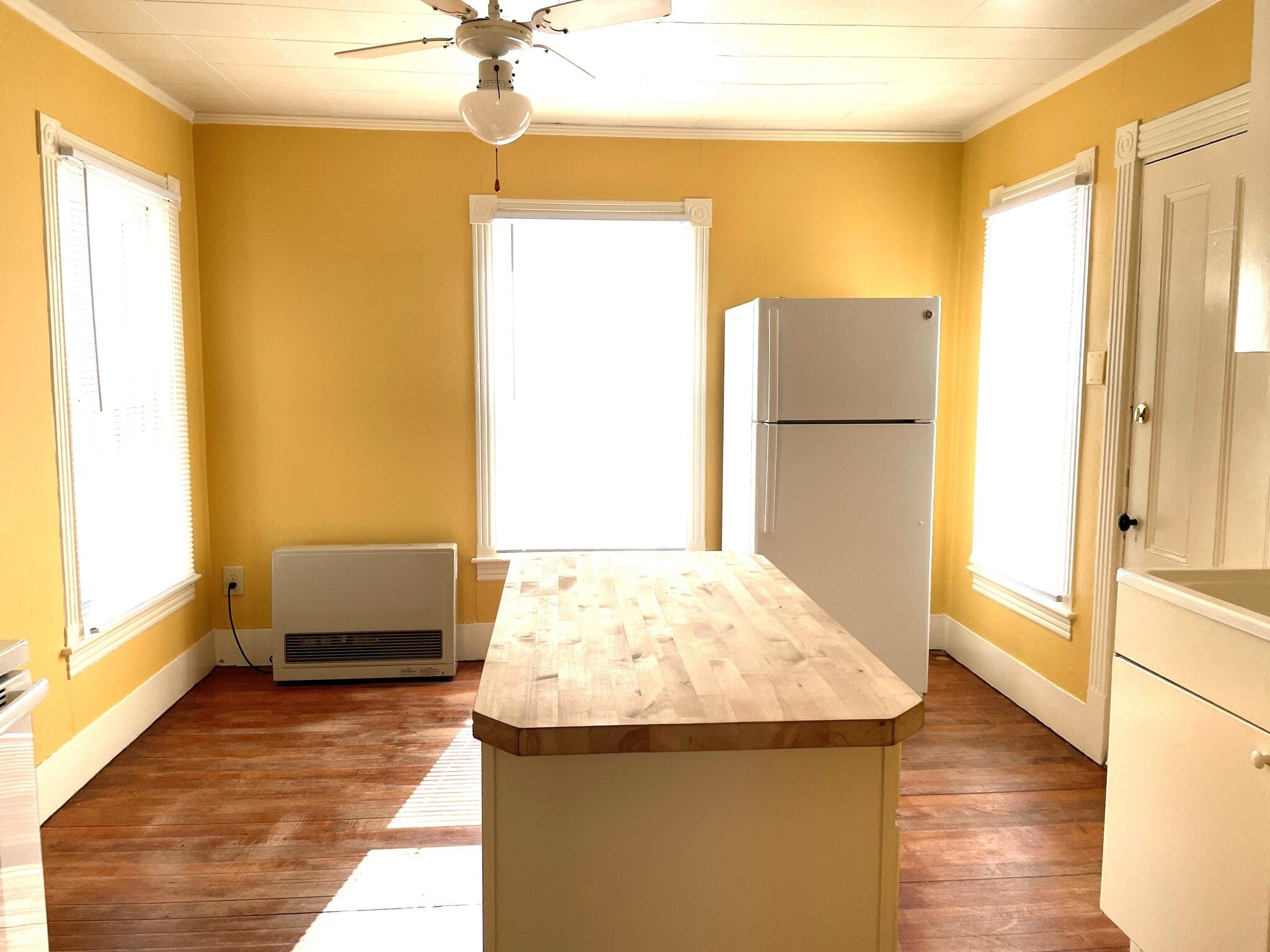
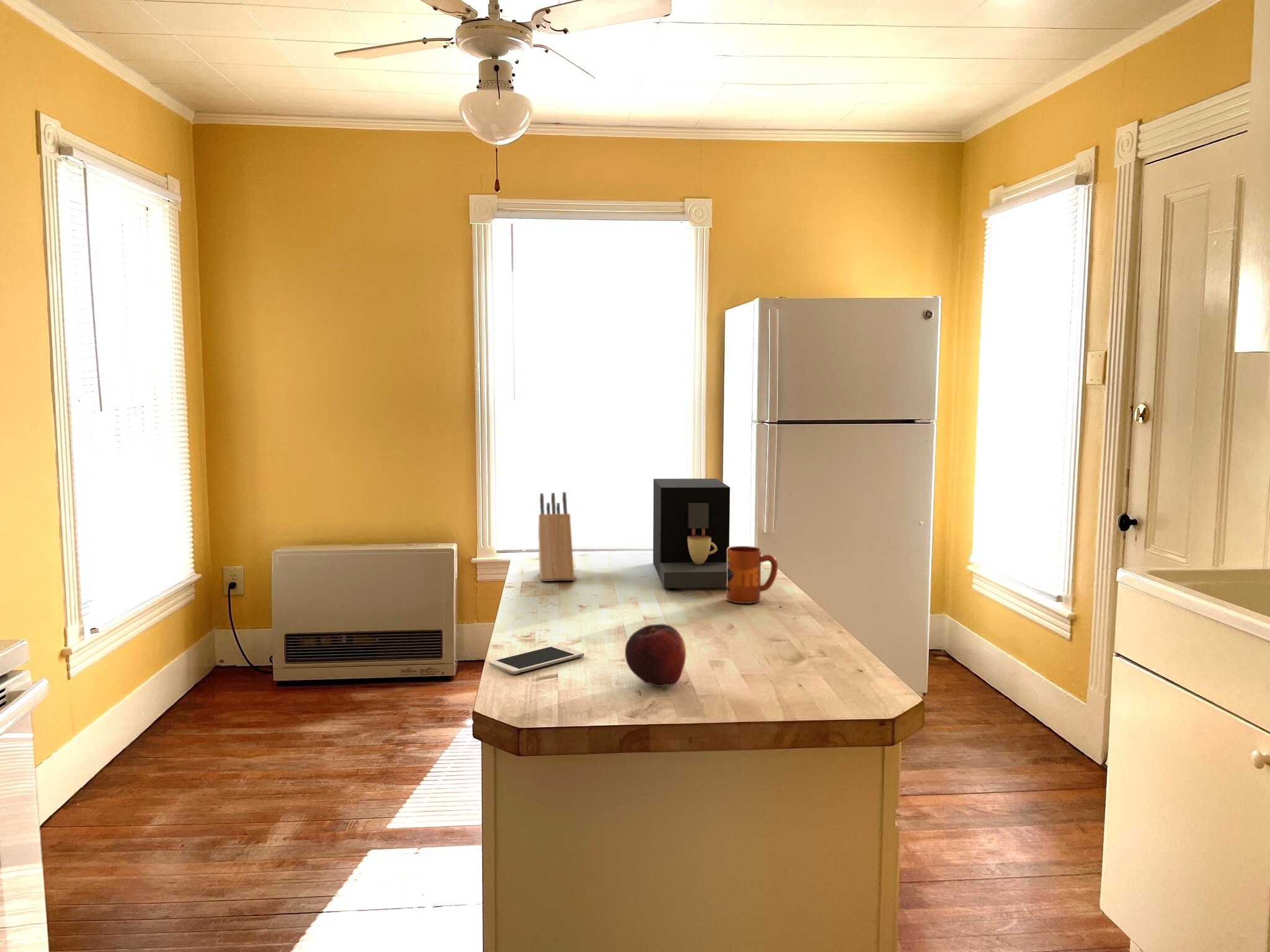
+ mug (752, 574)
+ knife block (555, 534)
+ fruit (655, 654)
+ coffee maker (692, 530)
+ cell phone (537, 658)
